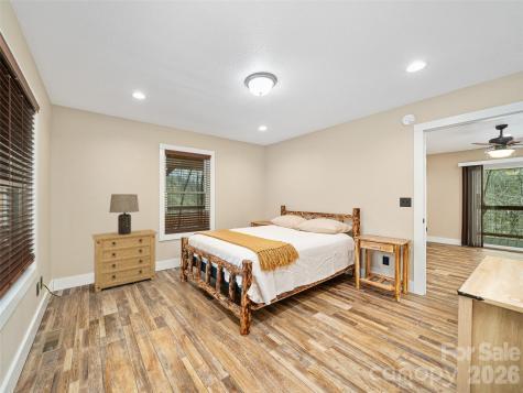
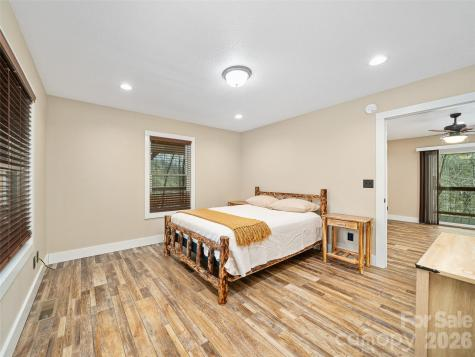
- lamp (124, 214)
- dresser (126, 256)
